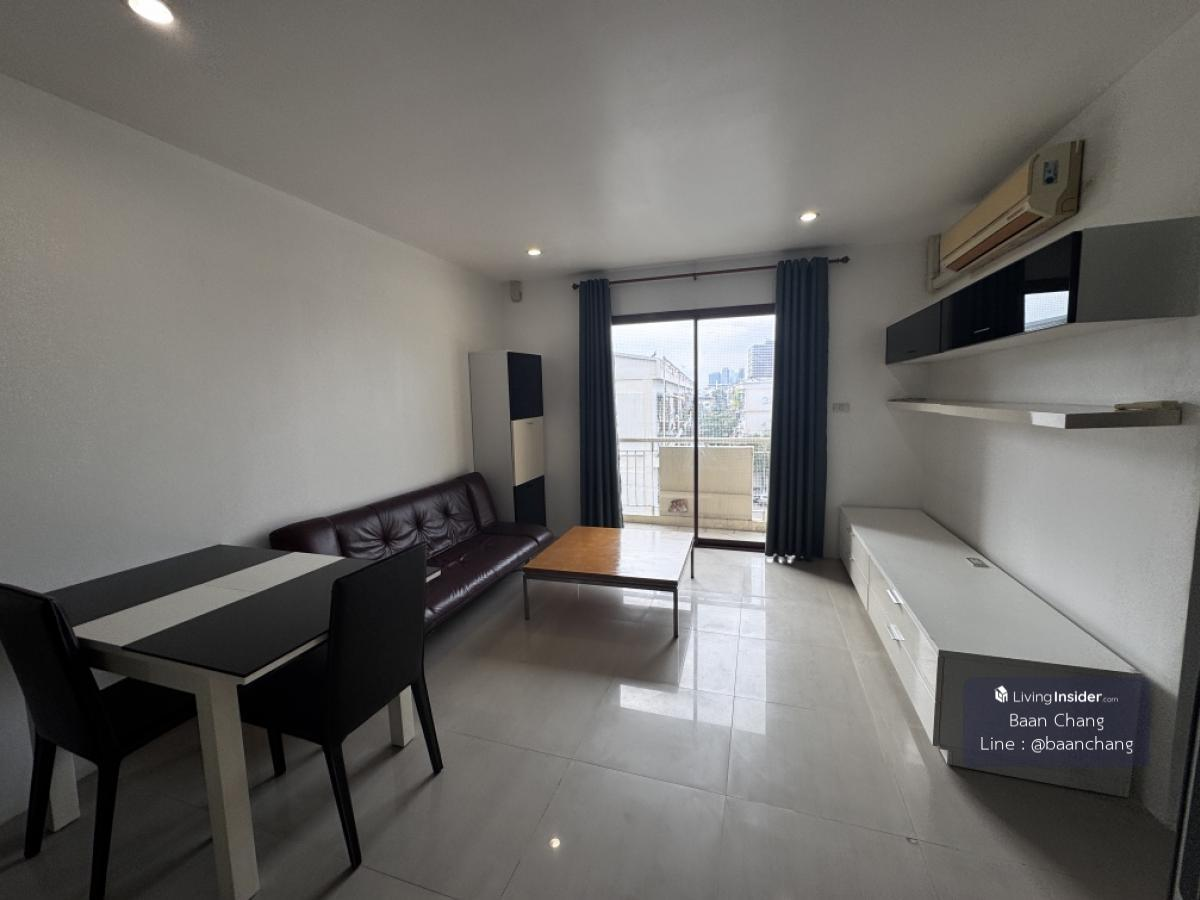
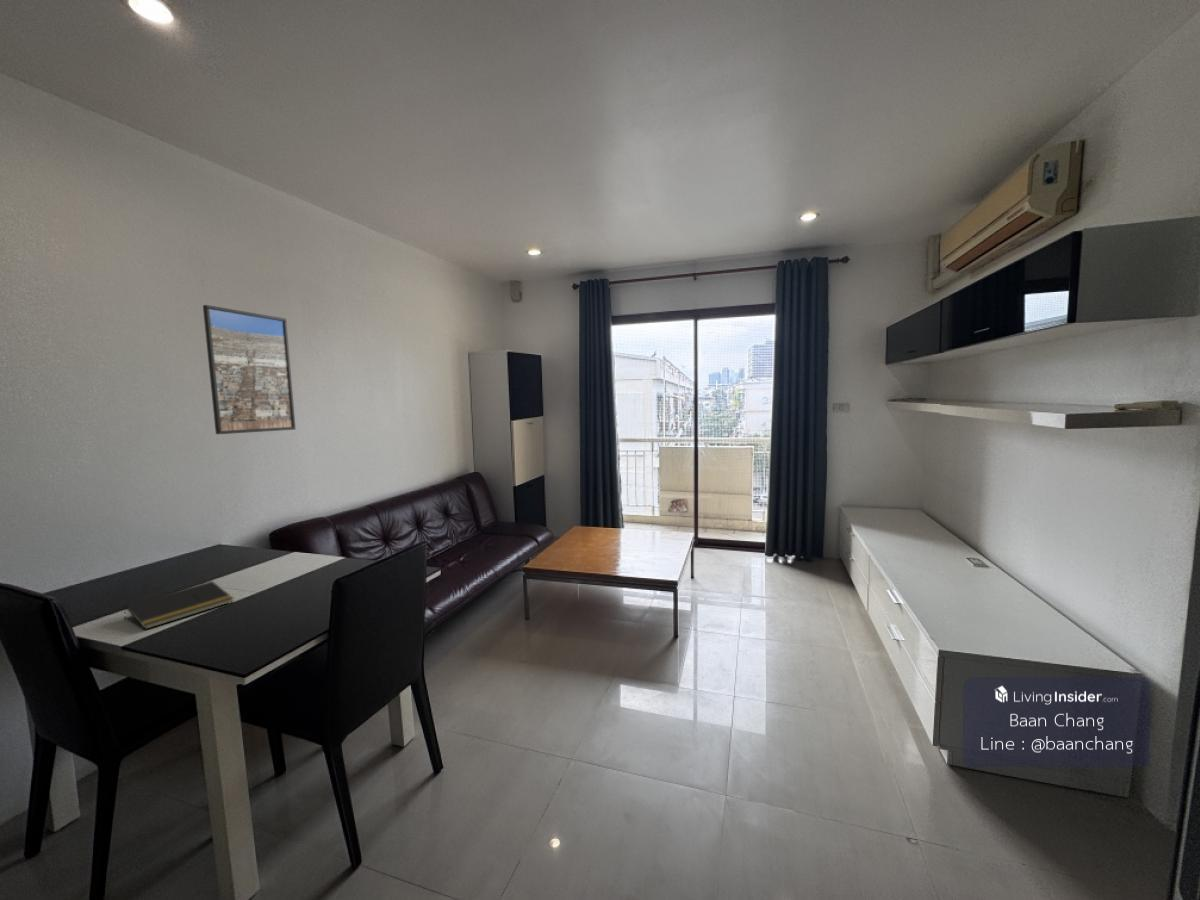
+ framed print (253, 372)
+ notepad (181, 603)
